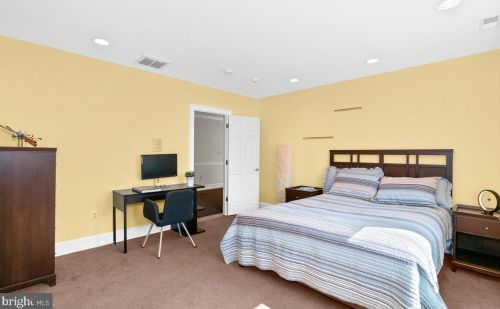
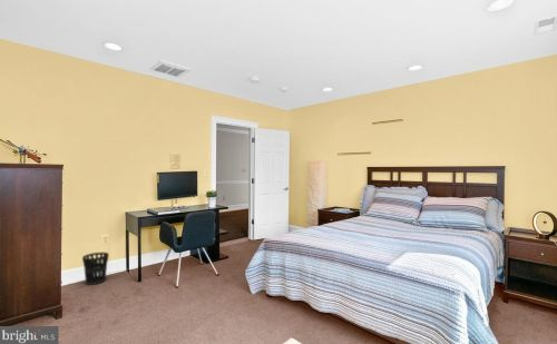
+ wastebasket (96, 268)
